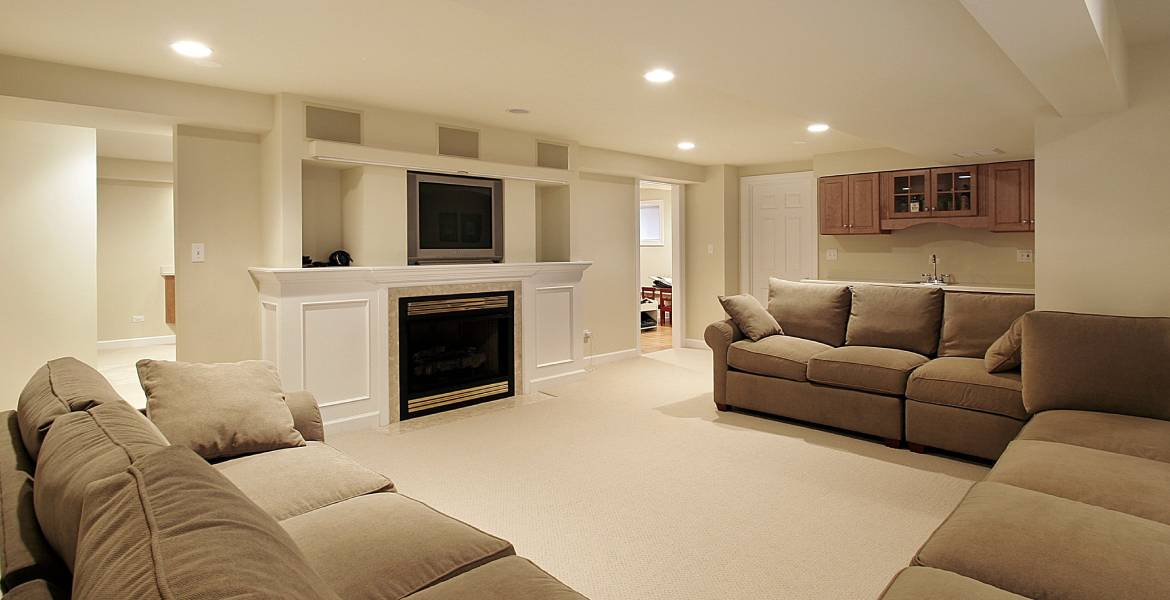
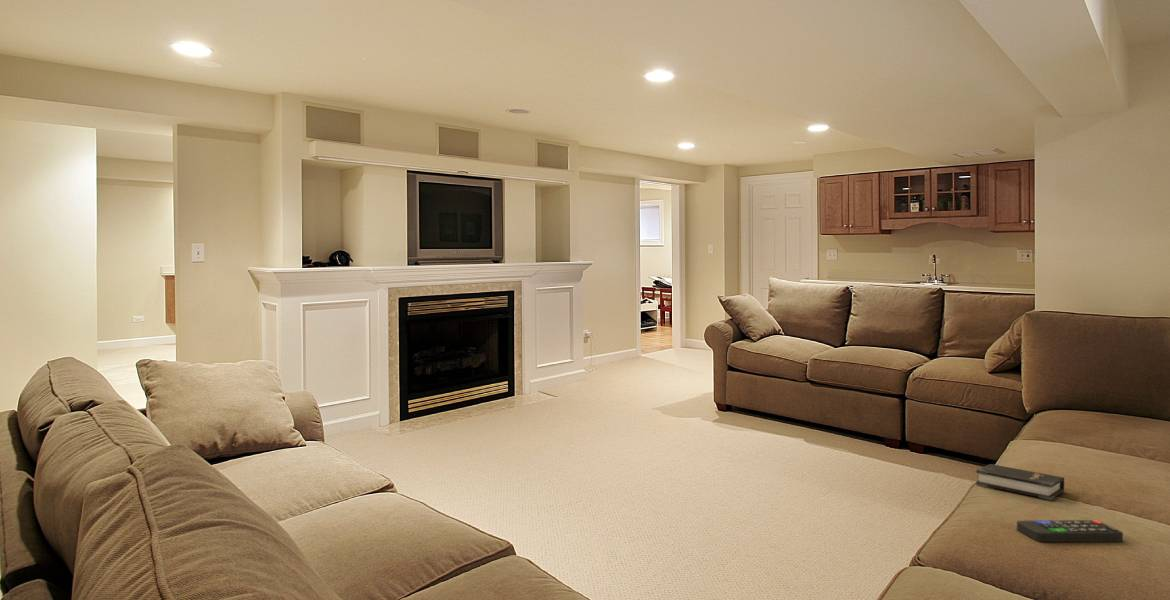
+ remote control (1068, 530)
+ hardback book (1019, 480)
